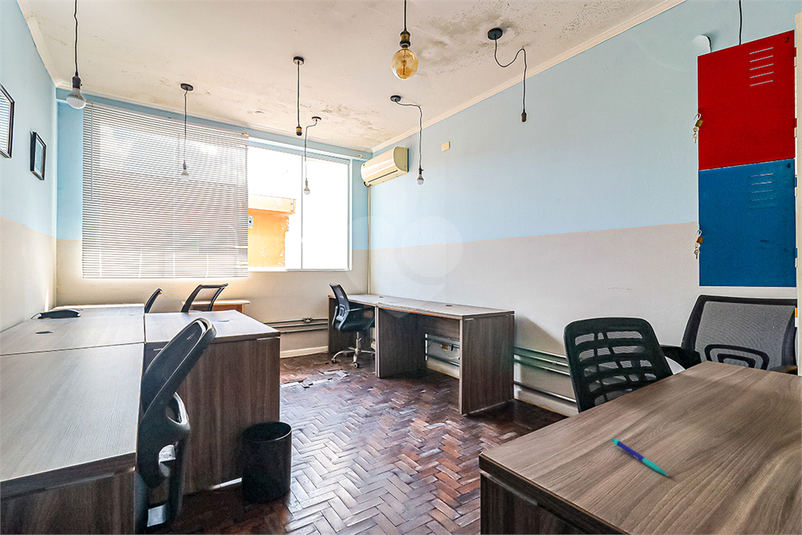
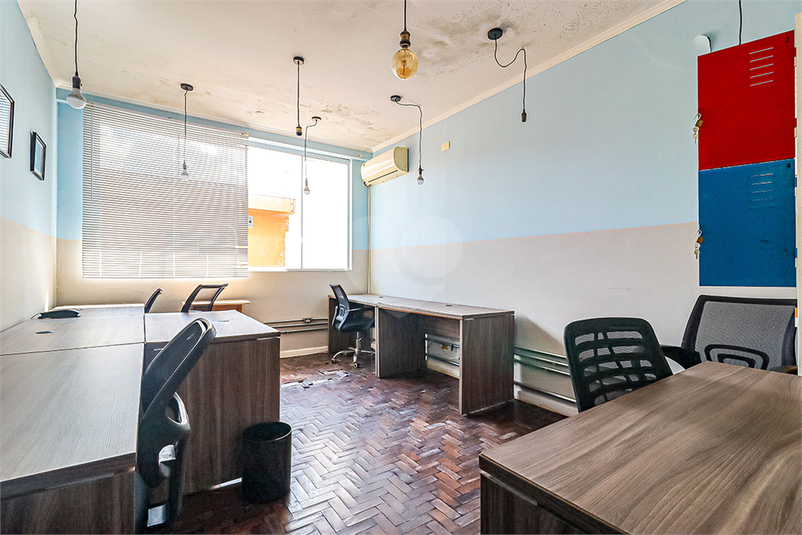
- pen (637, 455)
